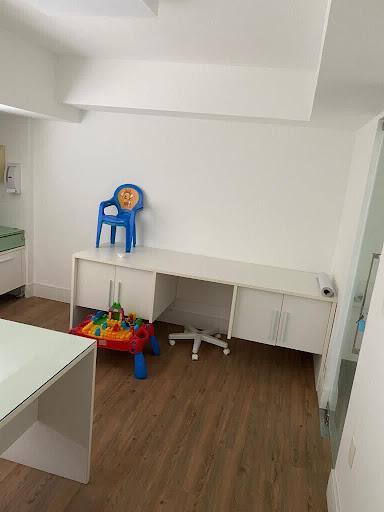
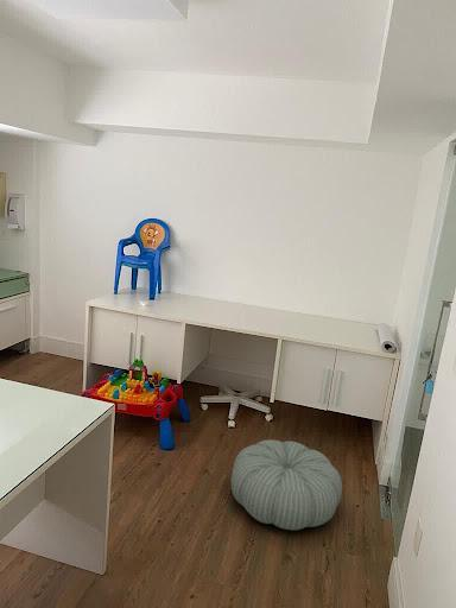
+ pouf (285, 480)
